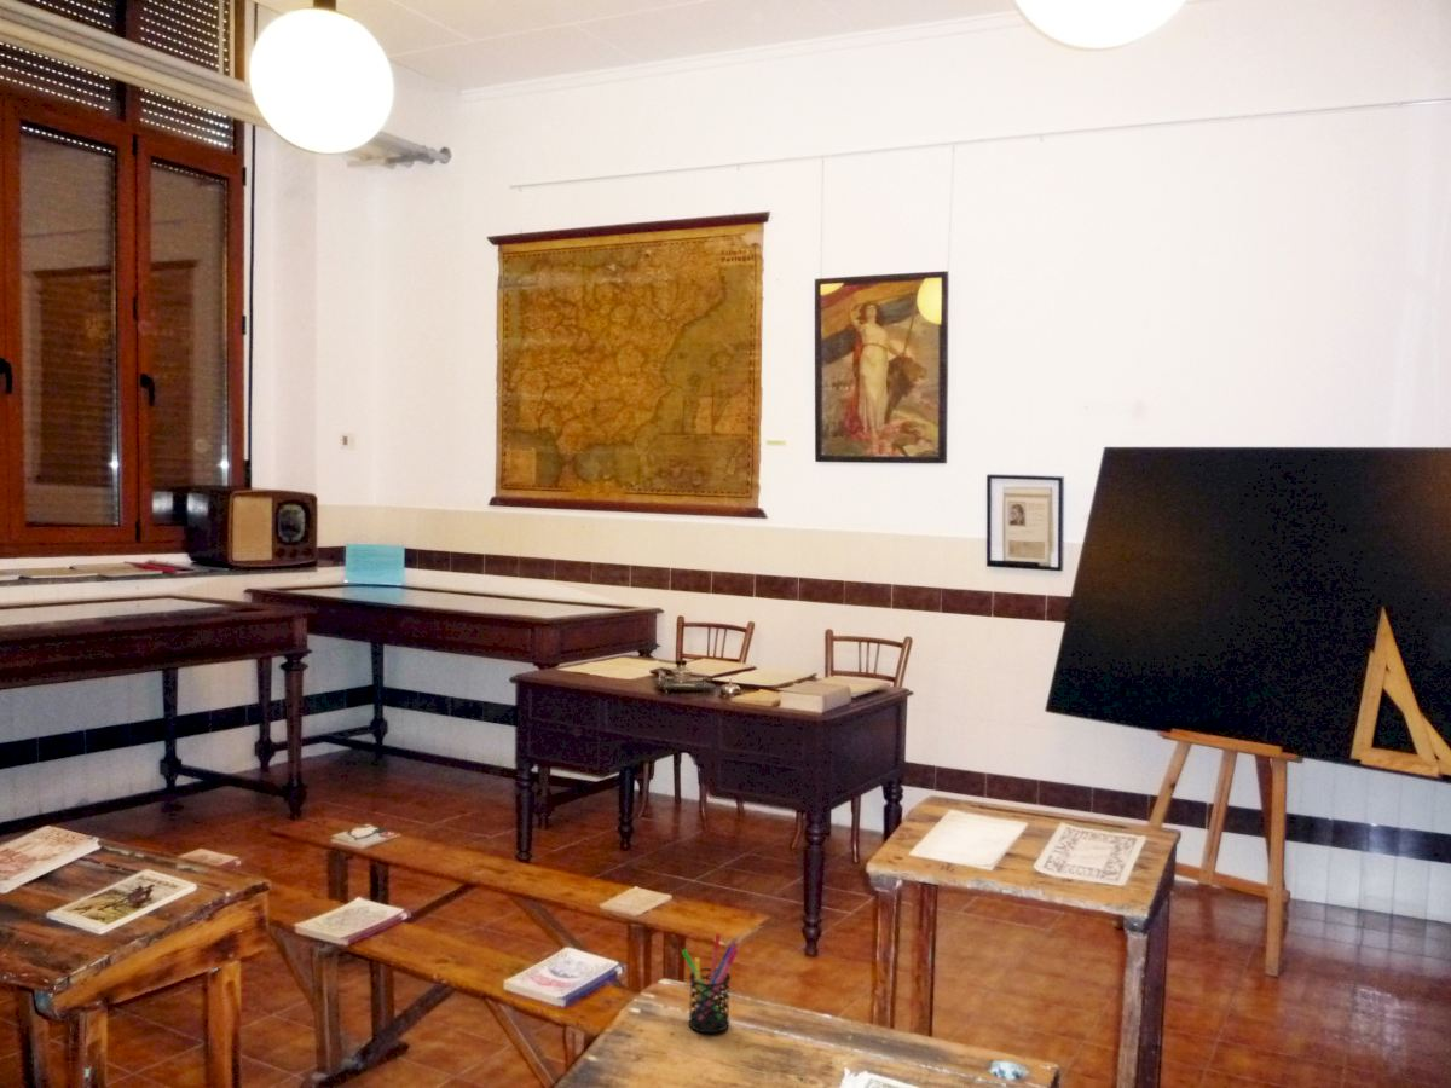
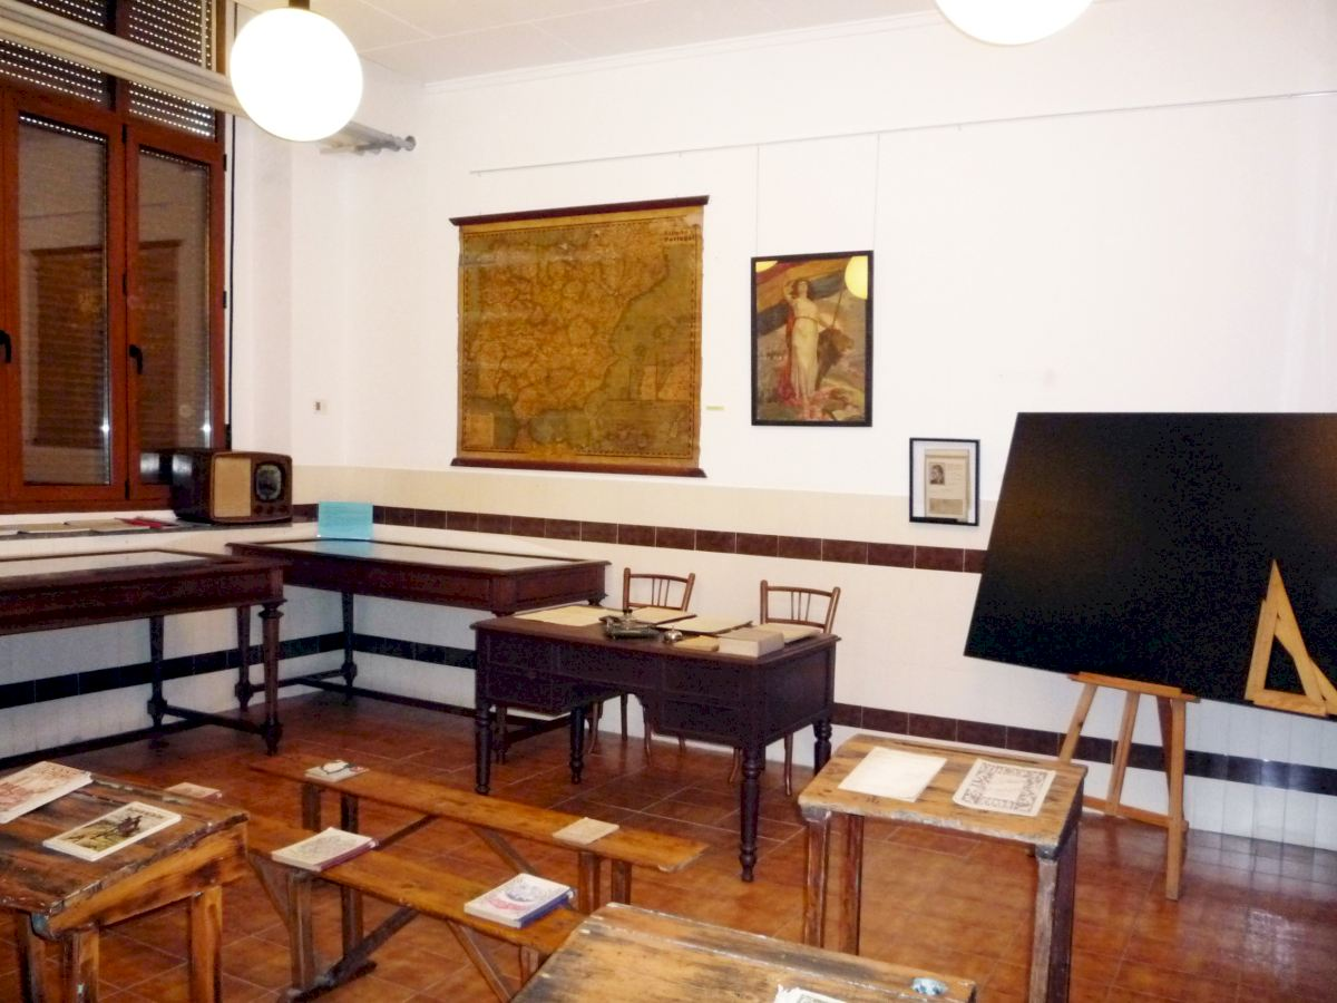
- pen holder (707, 979)
